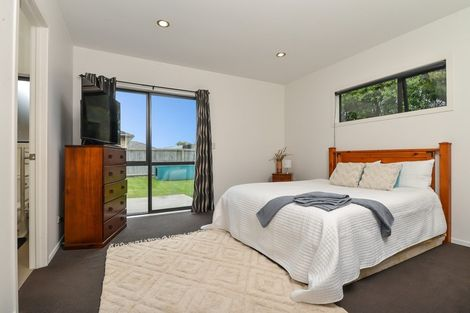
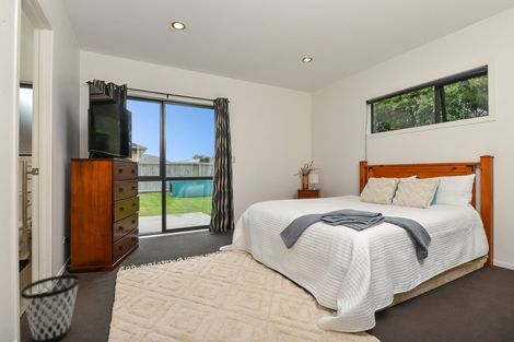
+ wastebasket (51, 309)
